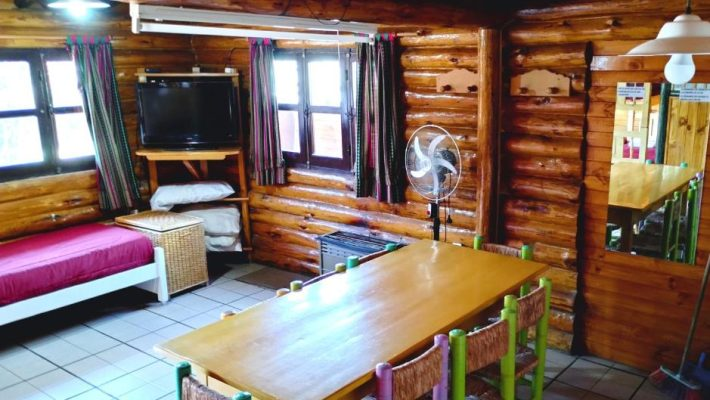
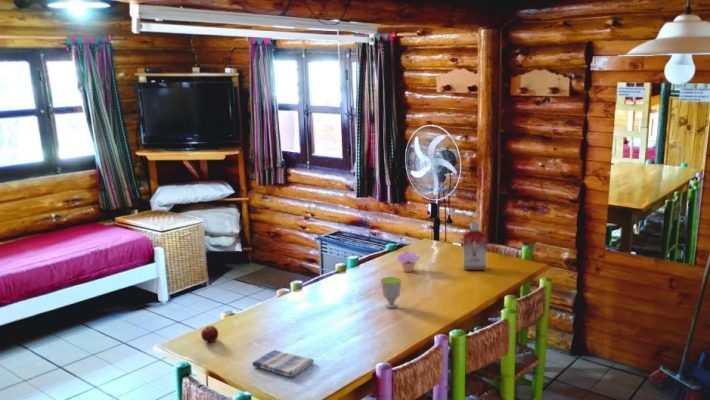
+ cup (391, 293)
+ succulent plant (409, 261)
+ bottle (474, 246)
+ fruit (209, 333)
+ dish towel (283, 362)
